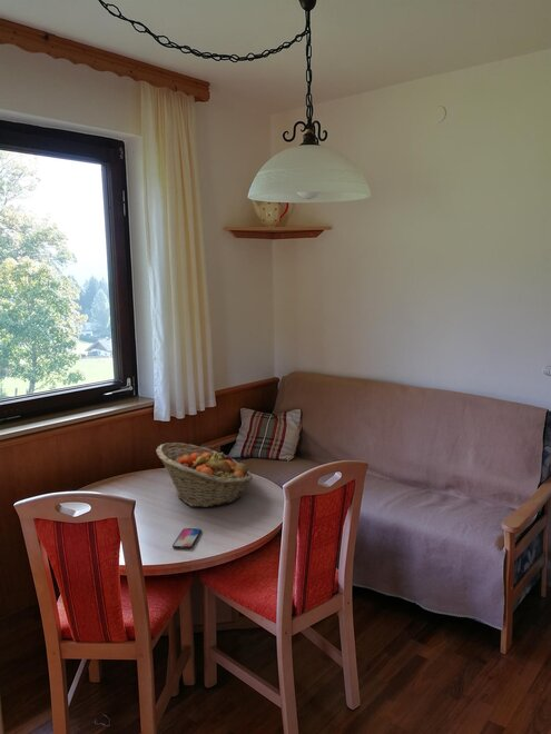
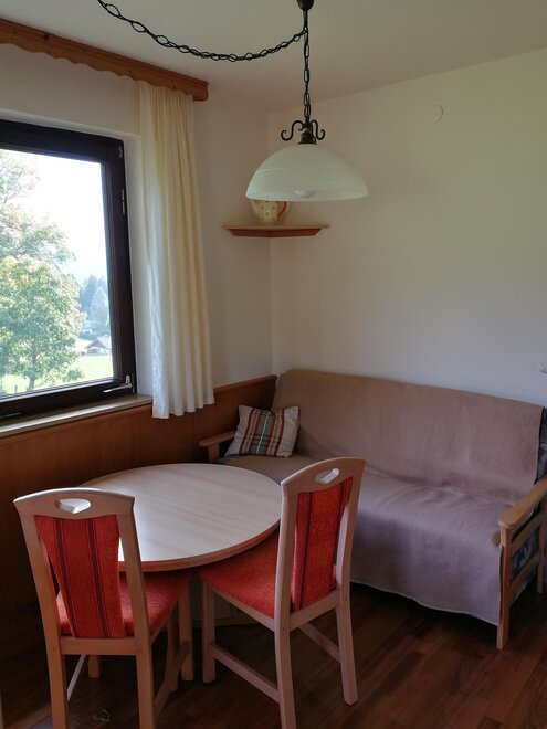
- smartphone (187, 537)
- fruit basket (204, 469)
